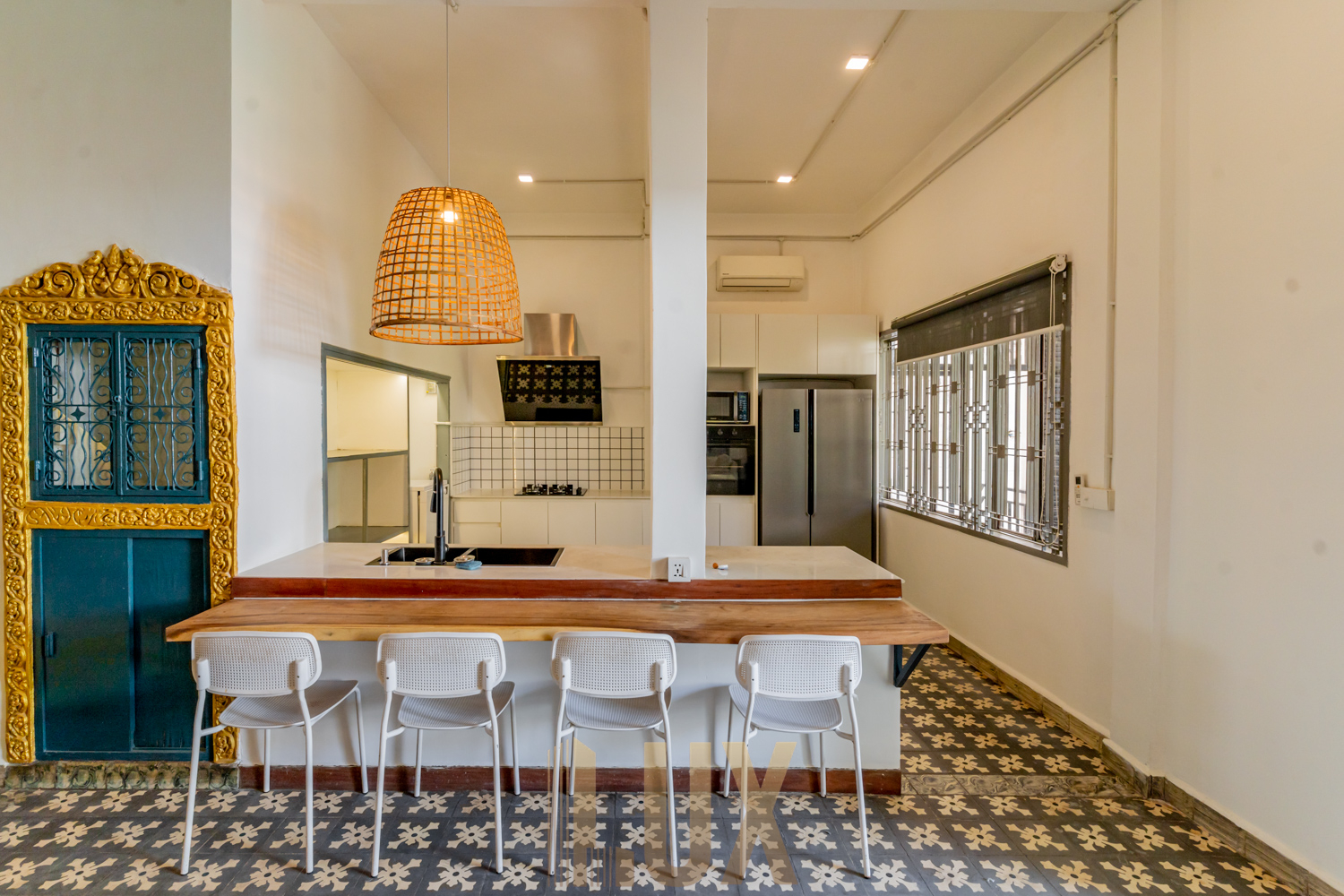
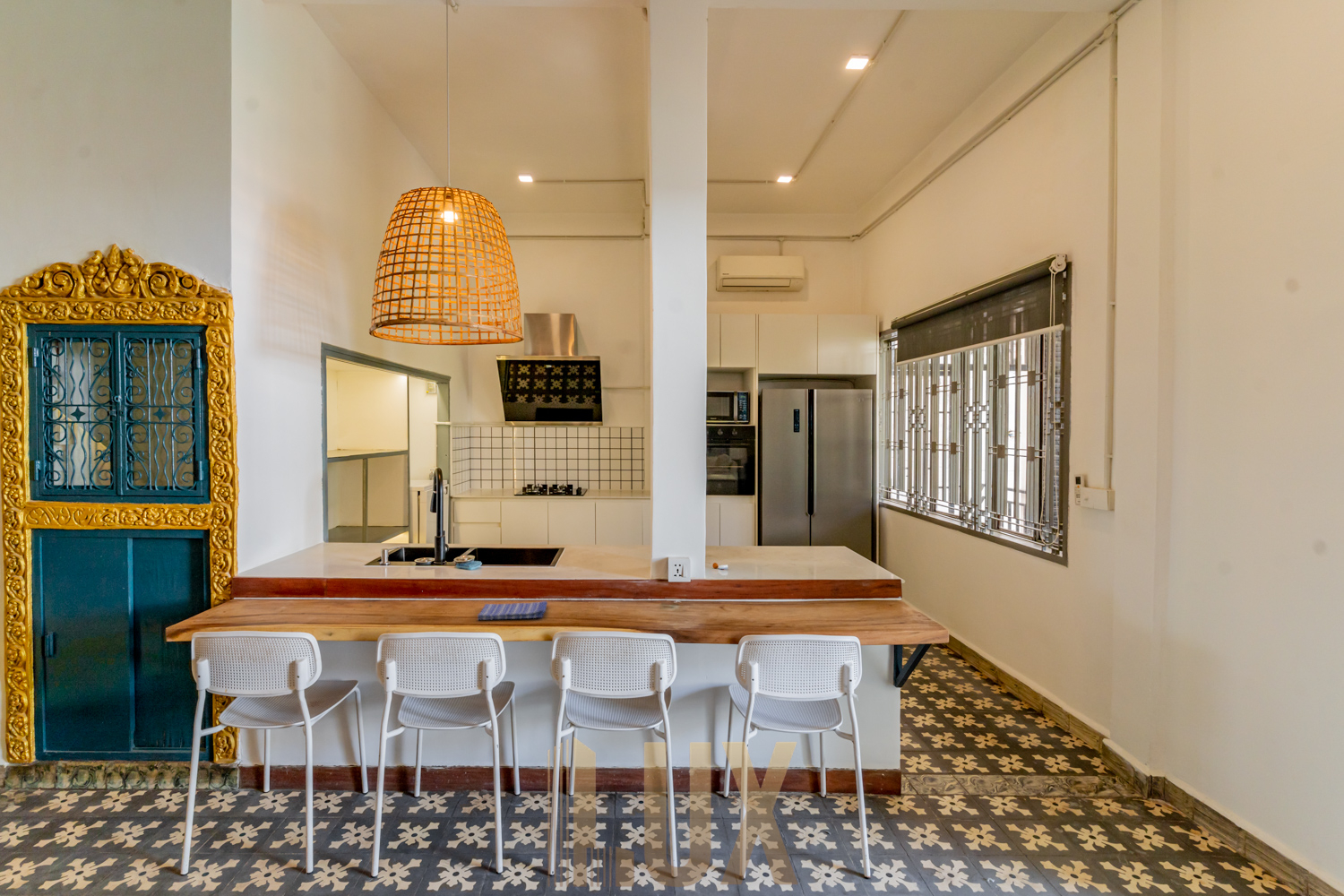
+ dish towel (513, 608)
